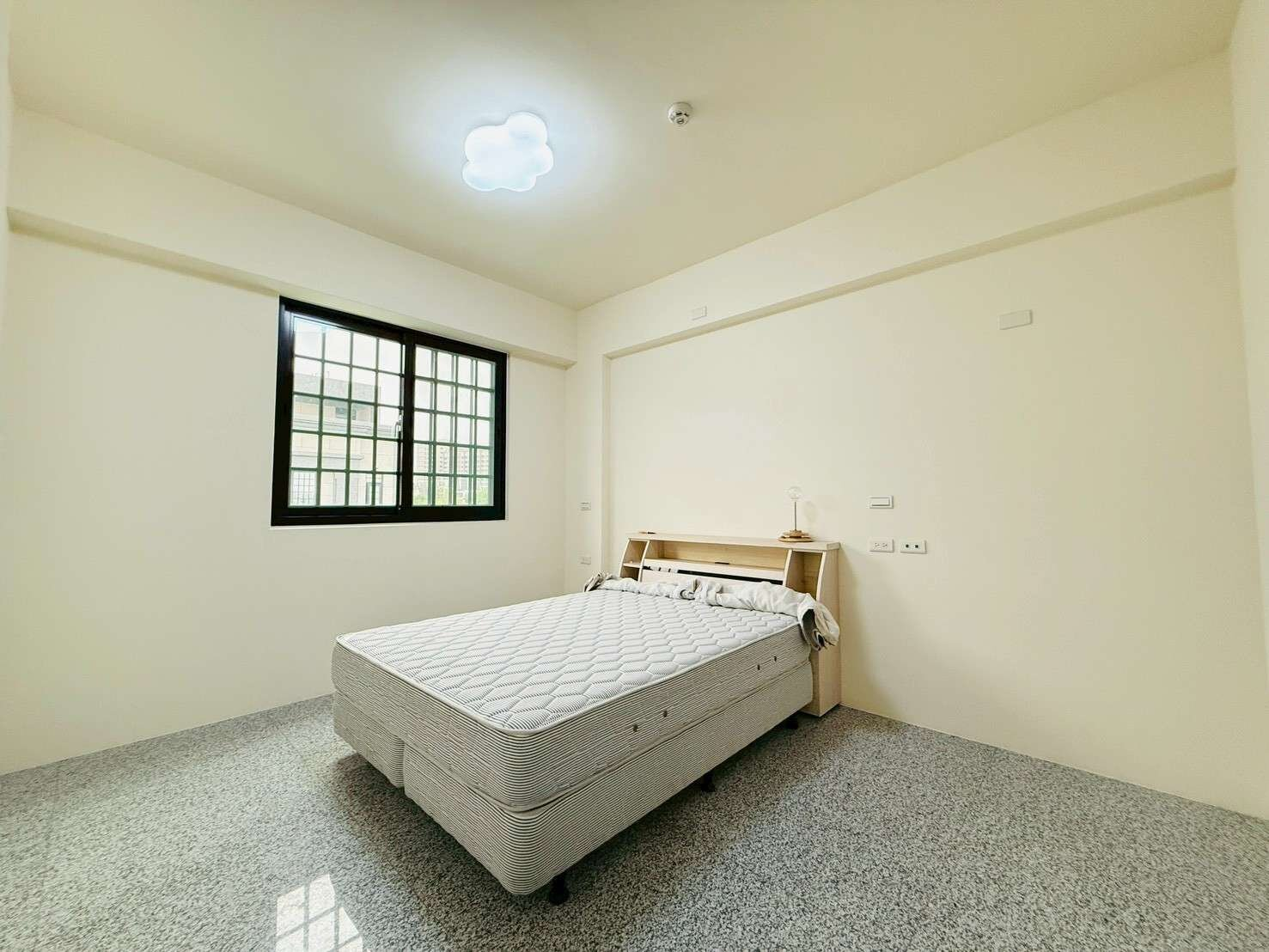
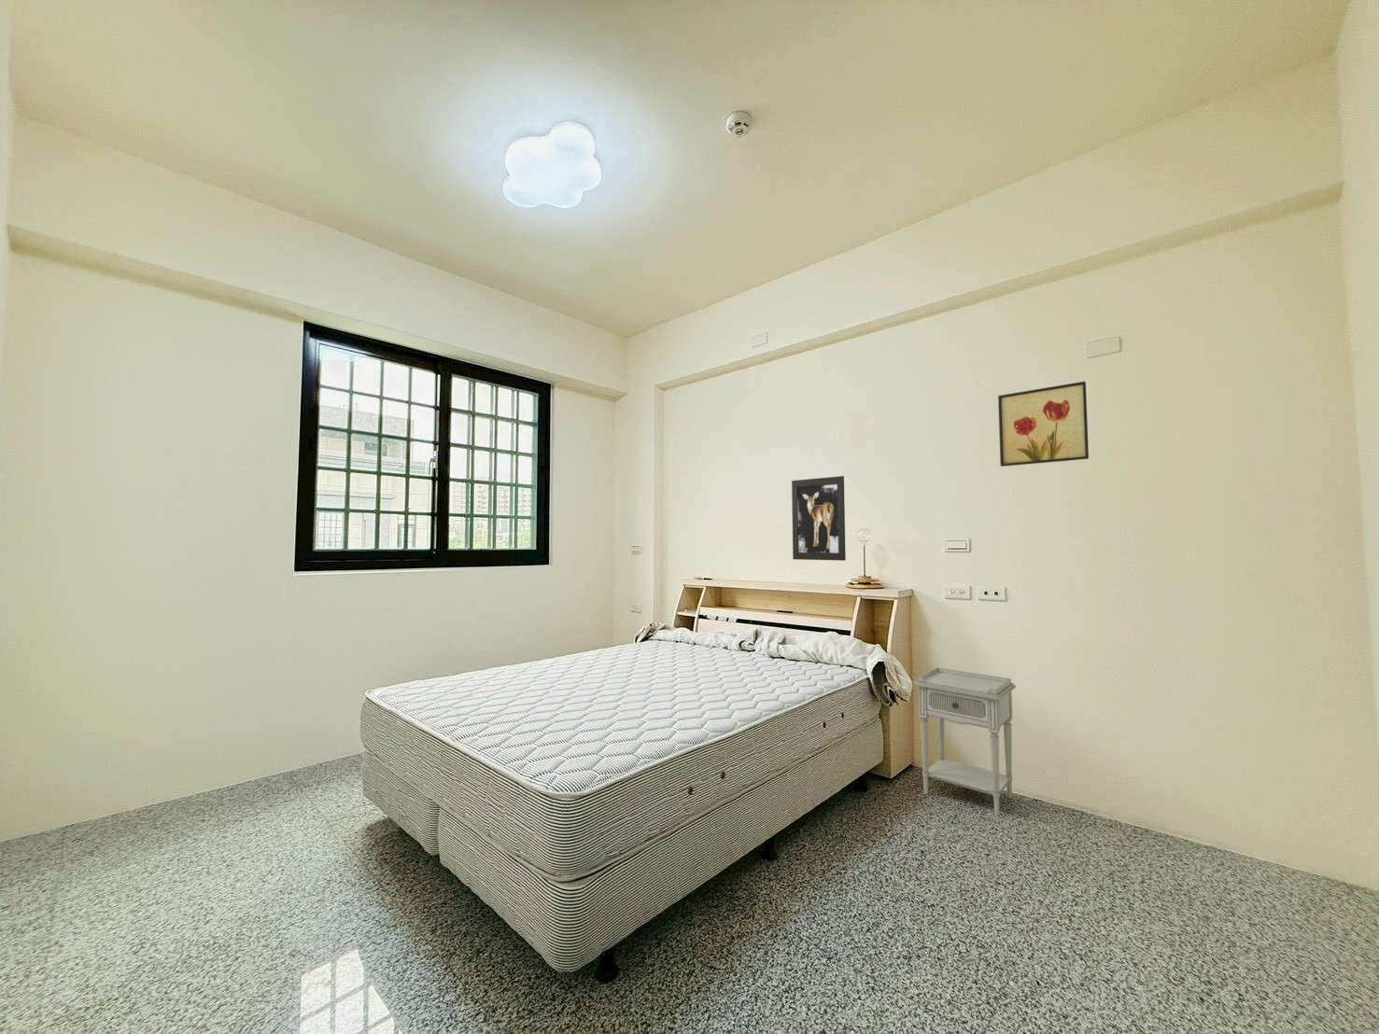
+ wall art (817, 519)
+ nightstand (964, 724)
+ wall art (1041, 426)
